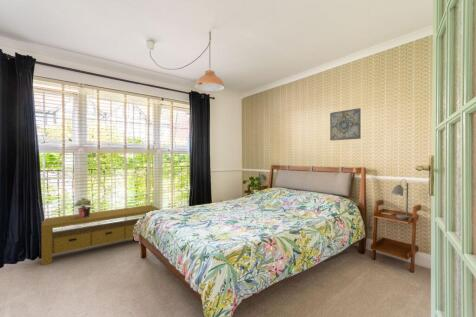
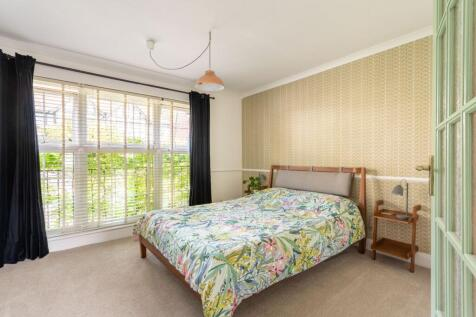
- potted plant (83, 207)
- wall art (344, 125)
- bench (106, 229)
